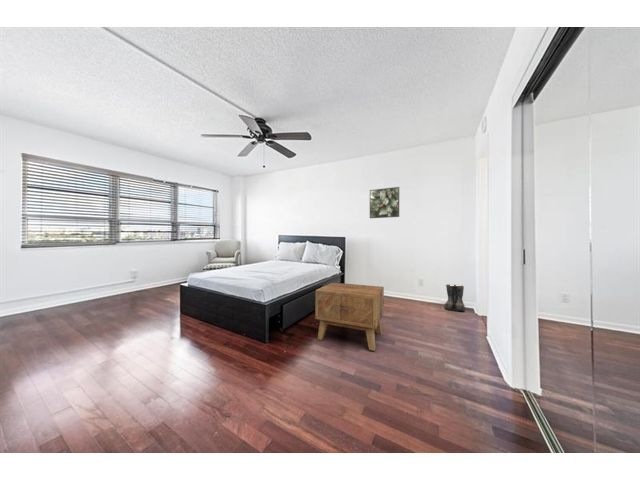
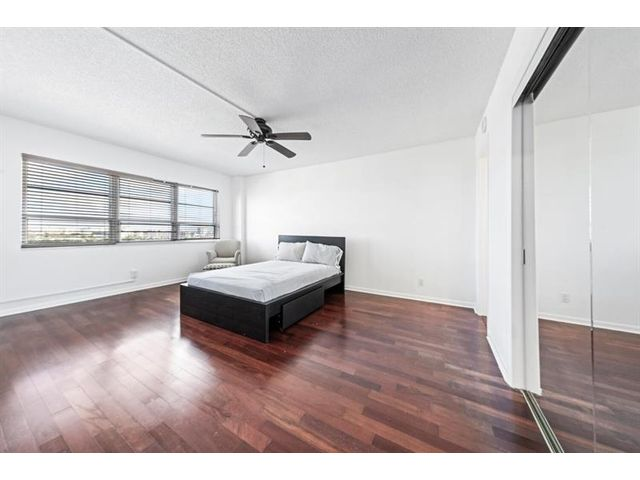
- boots (454, 296)
- side table (350, 312)
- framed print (384, 203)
